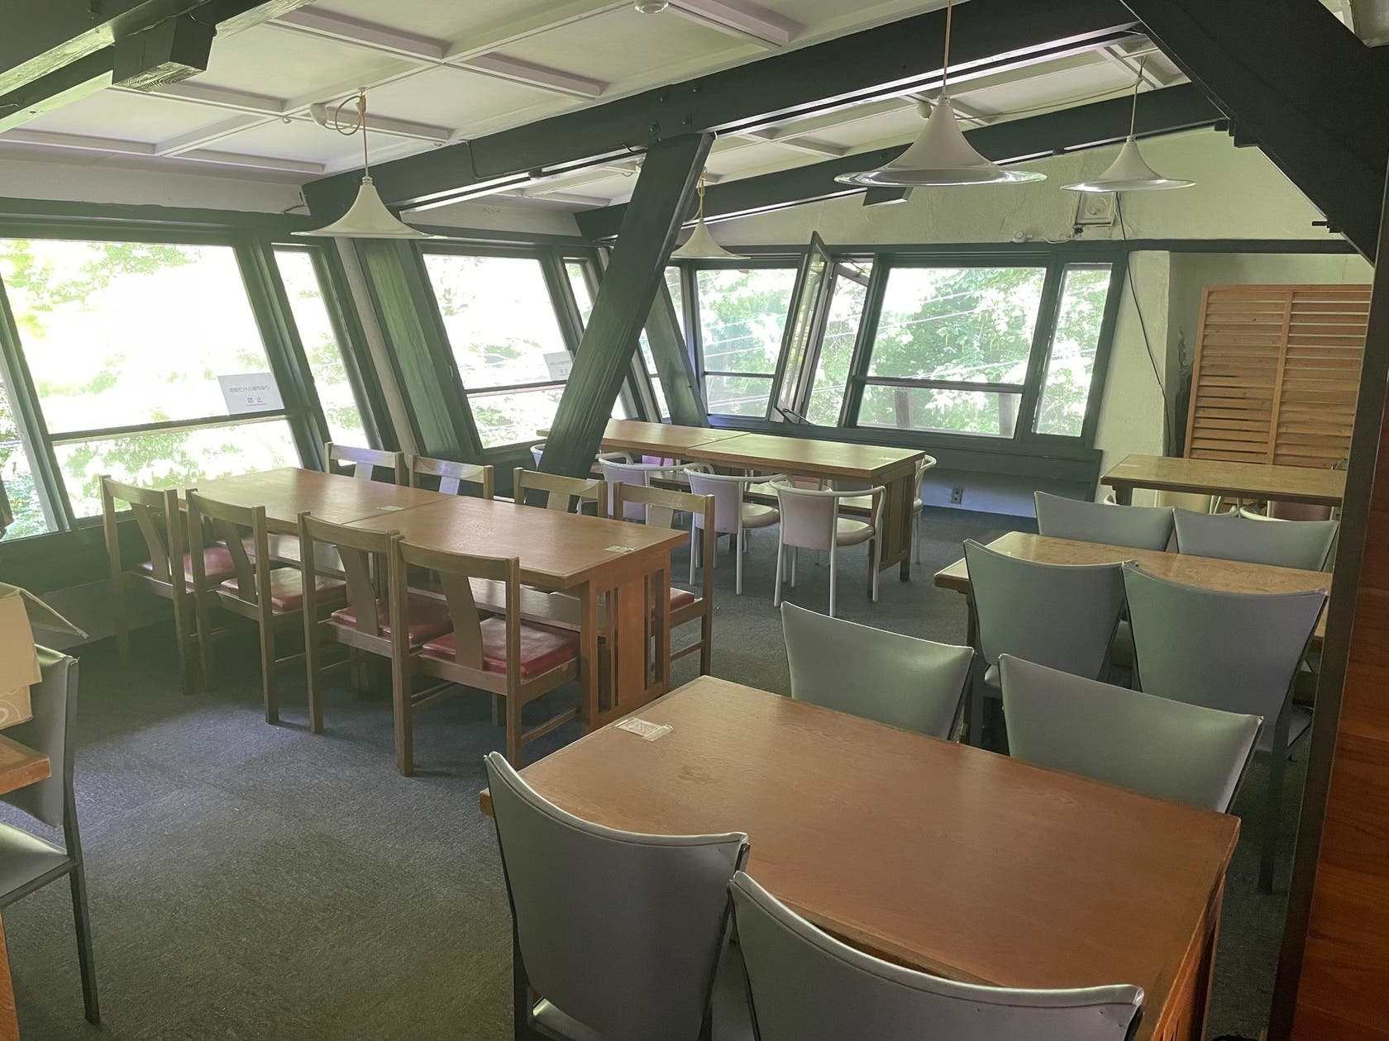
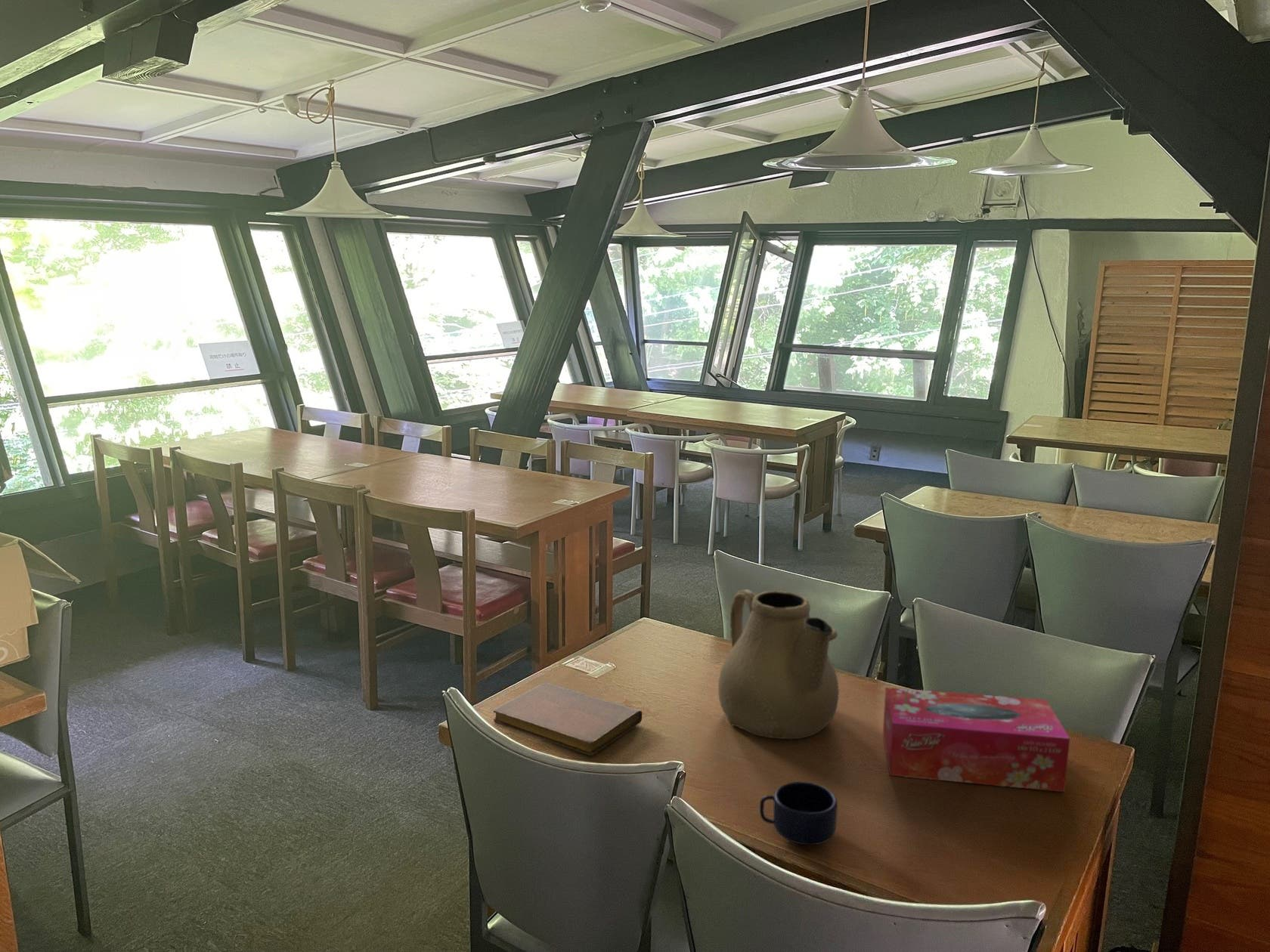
+ notebook (567, 716)
+ tissue box (970, 737)
+ teapot (773, 657)
+ mug (798, 814)
